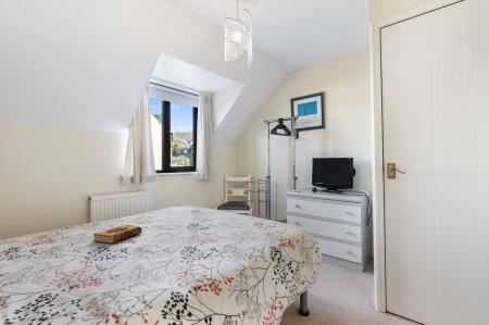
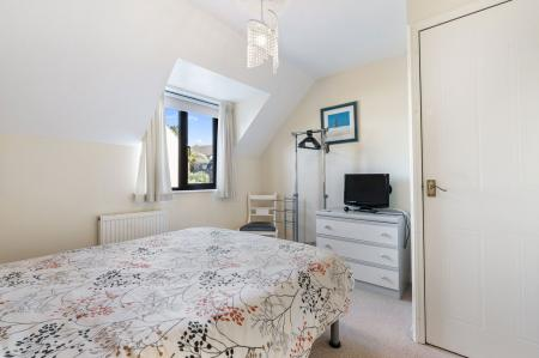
- hardback book (118, 234)
